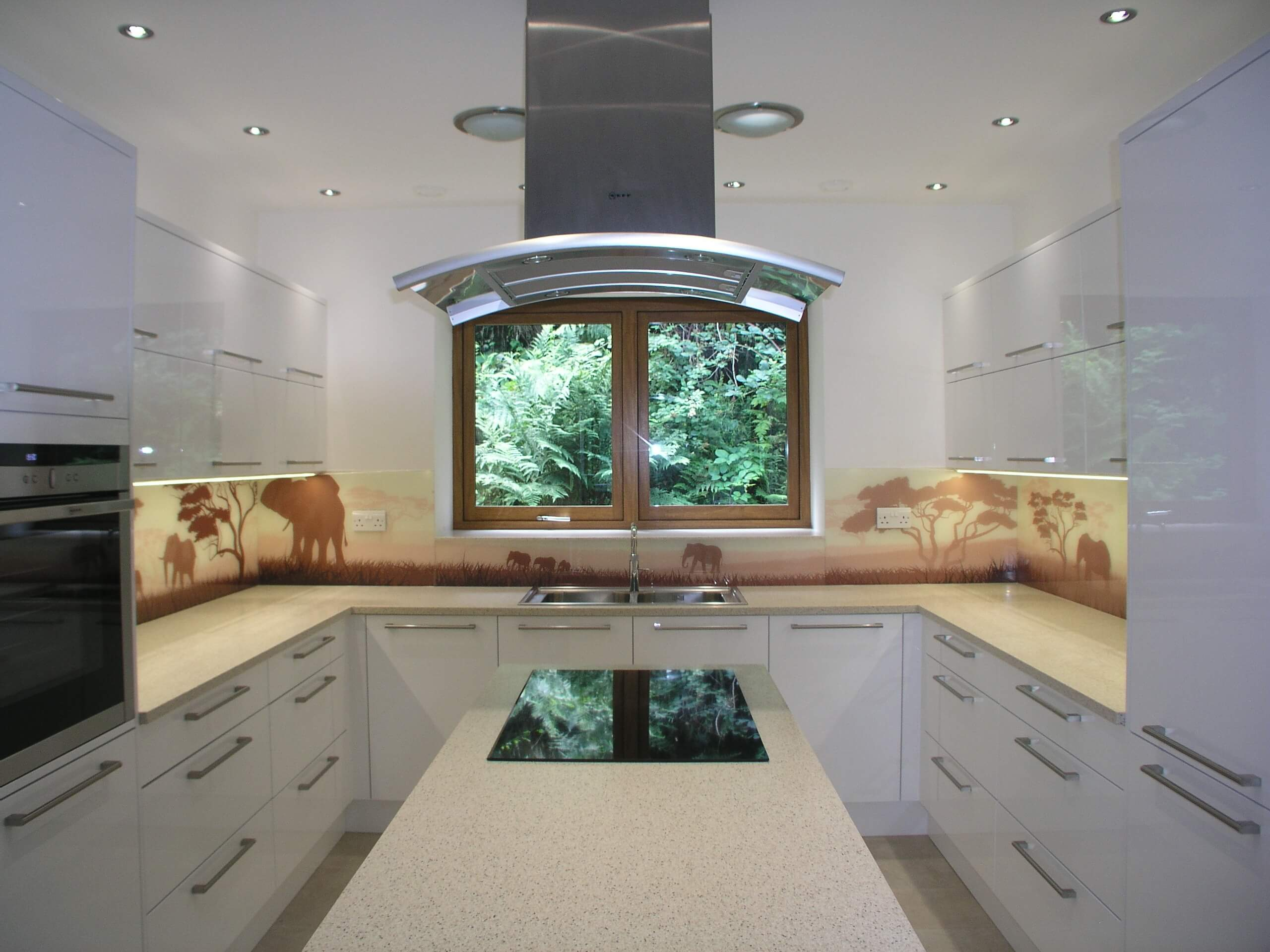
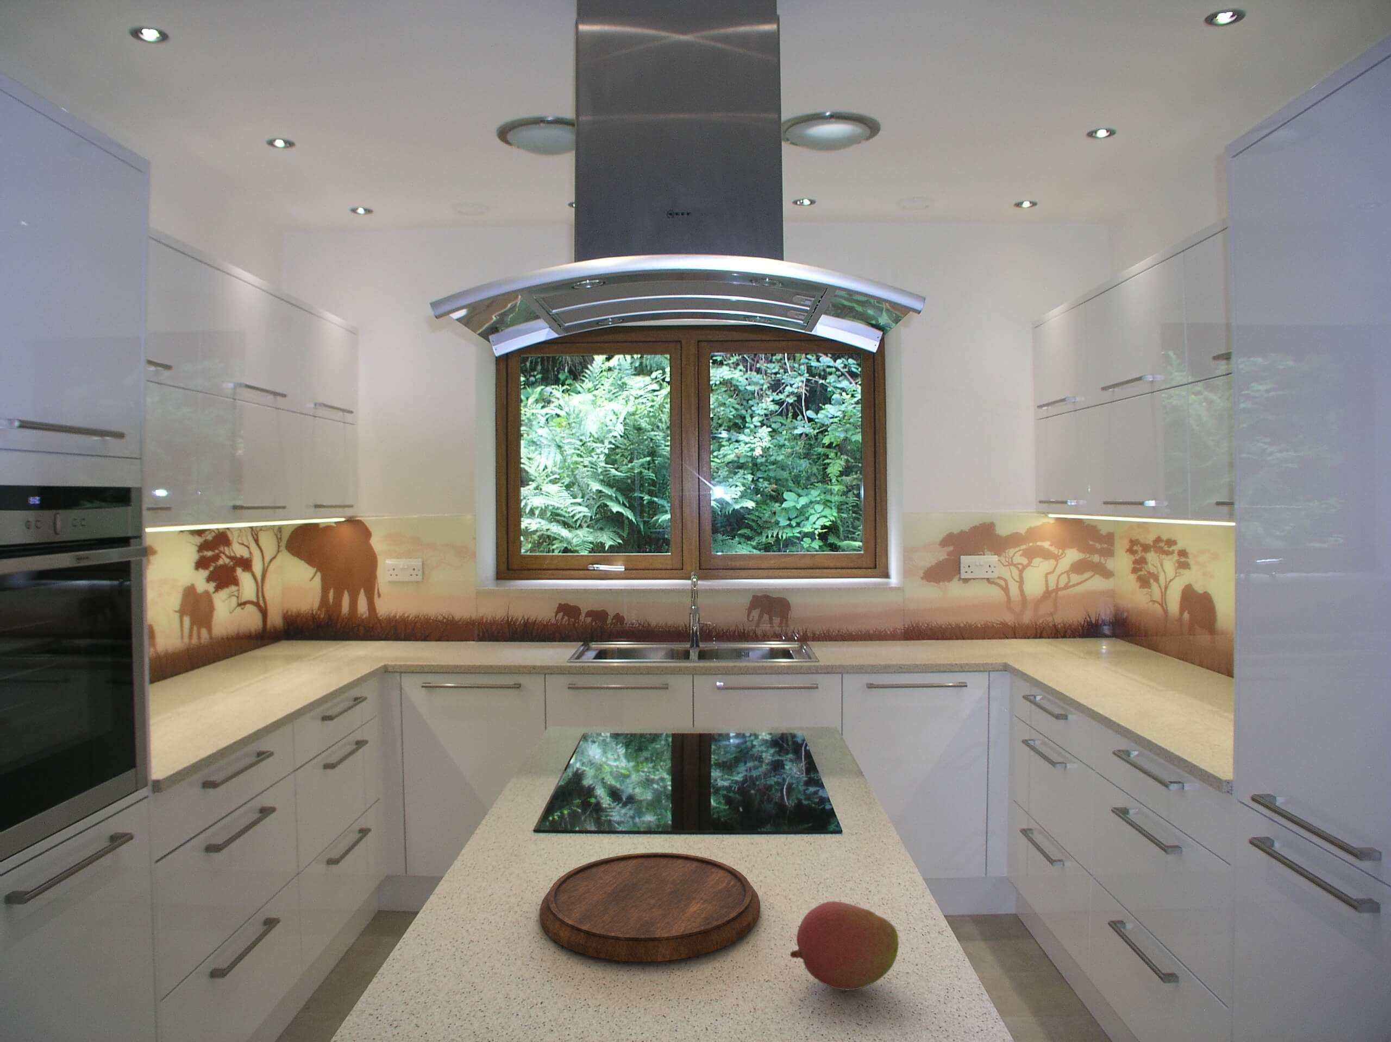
+ fruit (843, 945)
+ cutting board (651, 899)
